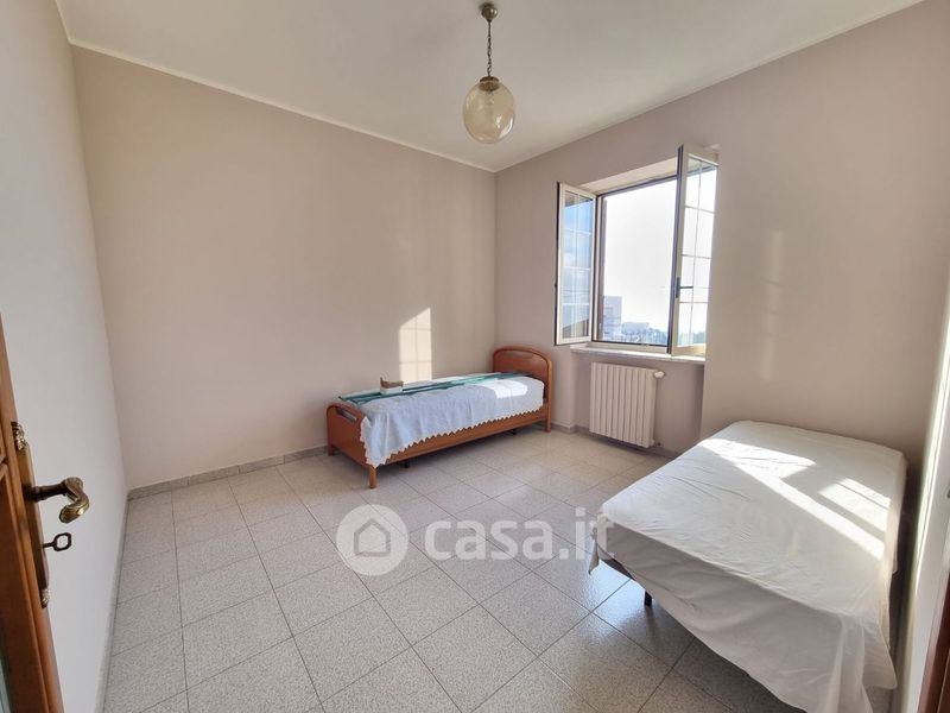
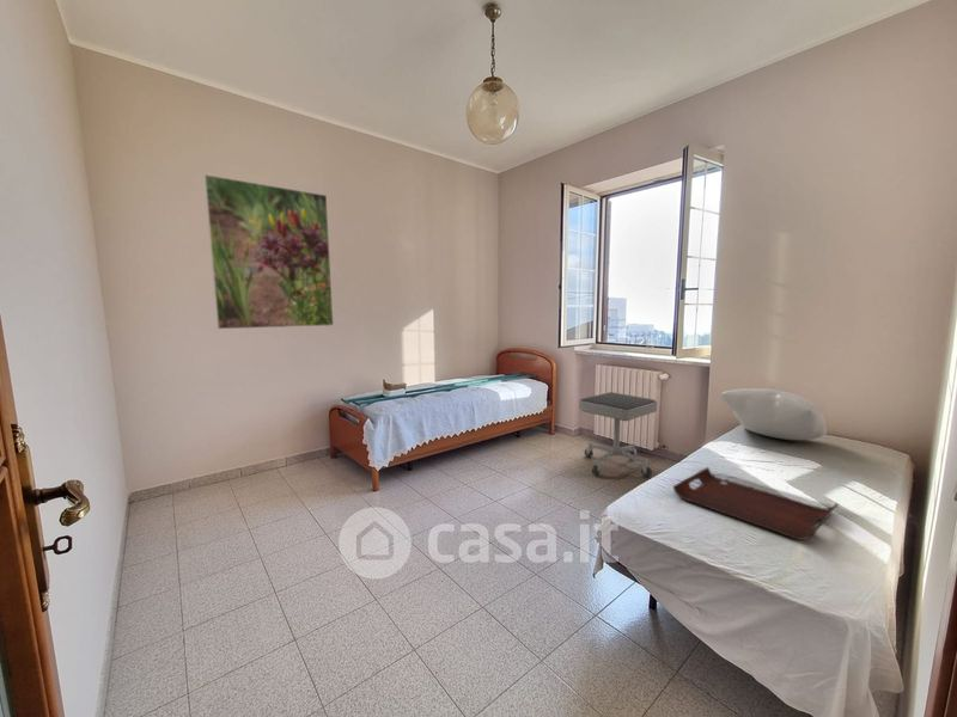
+ pillow (774, 413)
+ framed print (275, 257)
+ stool (616, 433)
+ serving tray (750, 498)
